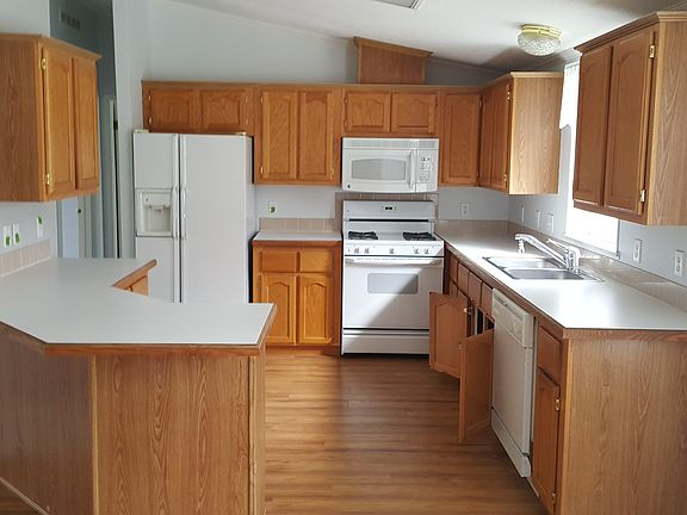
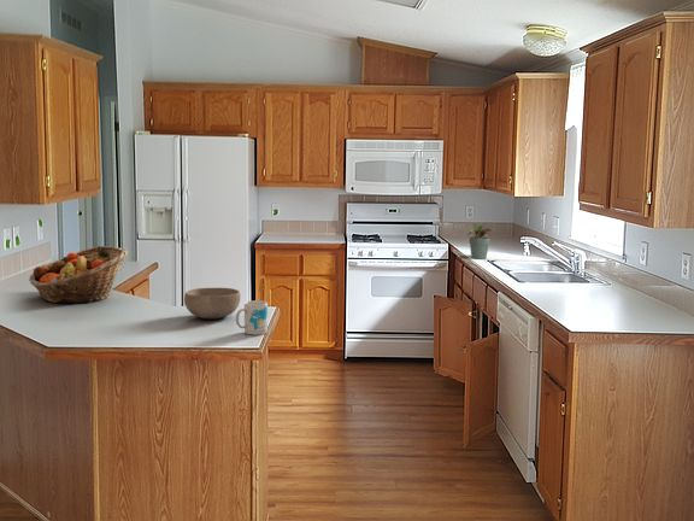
+ potted plant (482, 238)
+ mug (251, 317)
+ bowl (212, 304)
+ fruit basket (78, 273)
